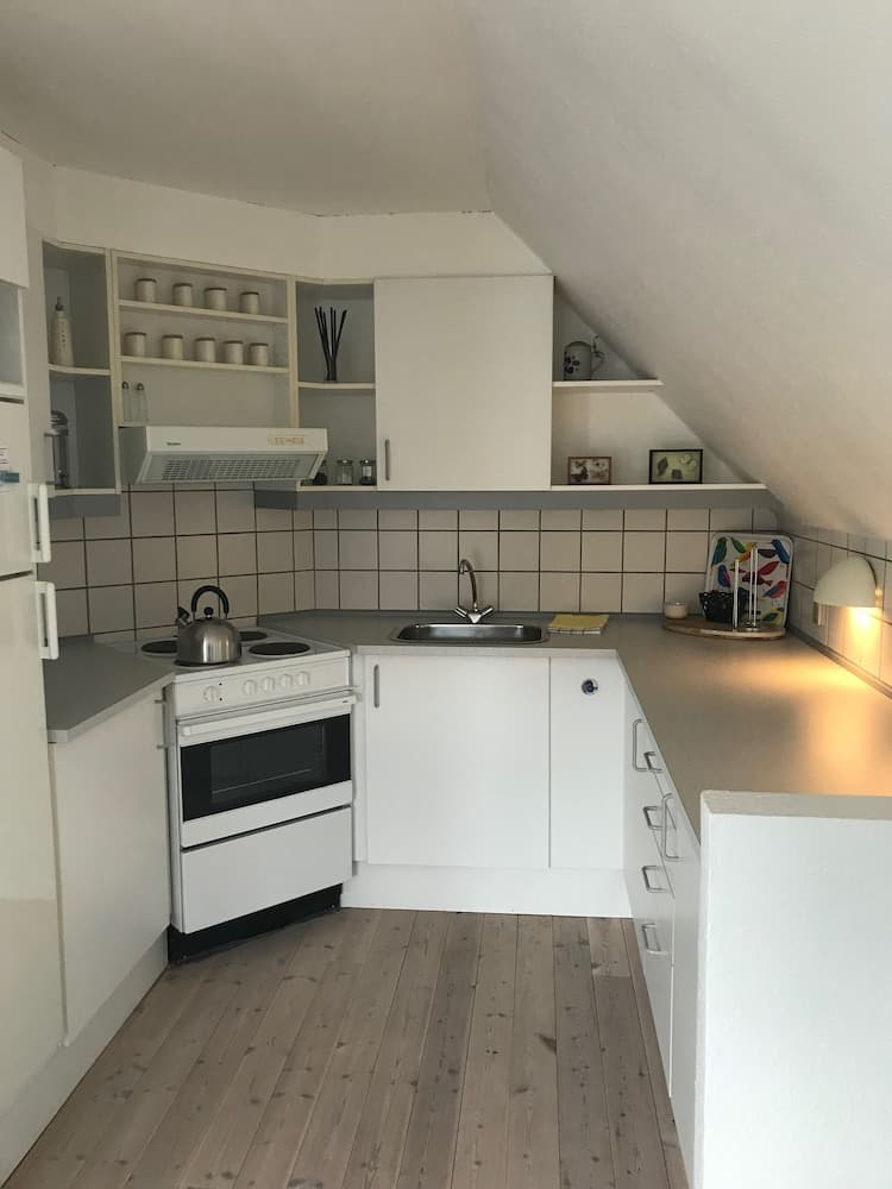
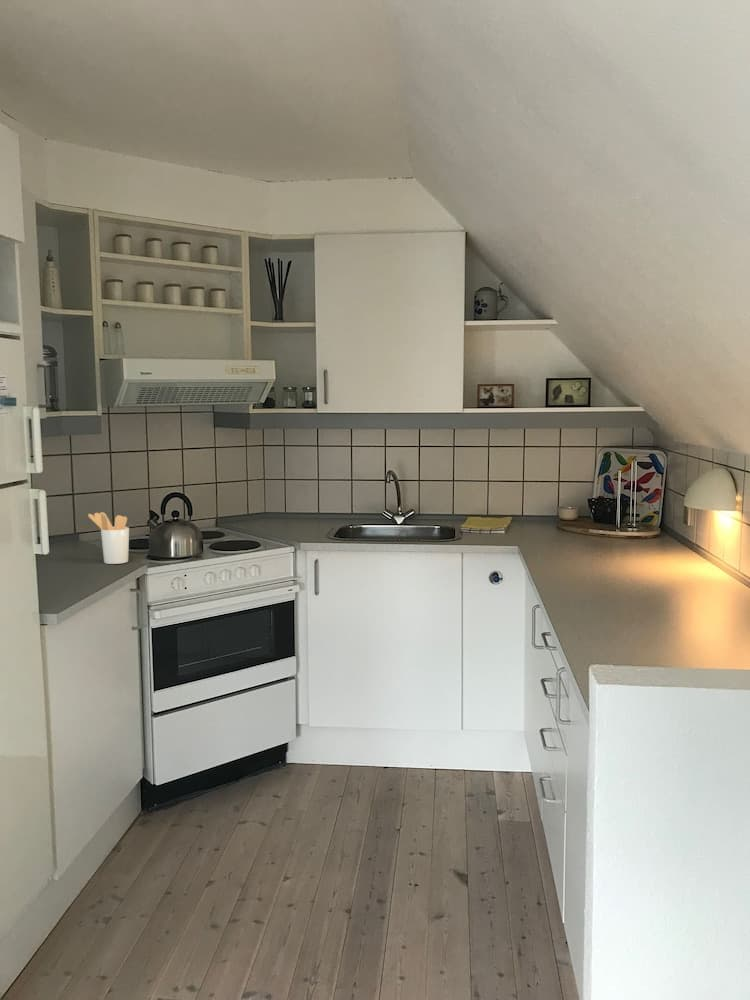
+ utensil holder (109, 536)
